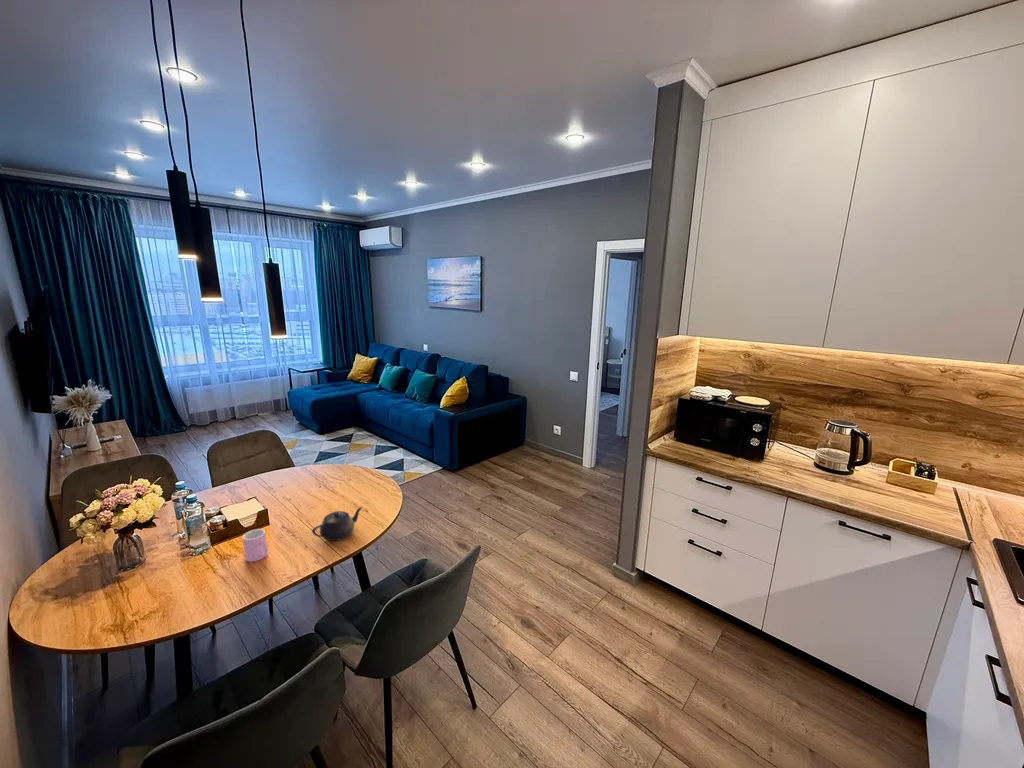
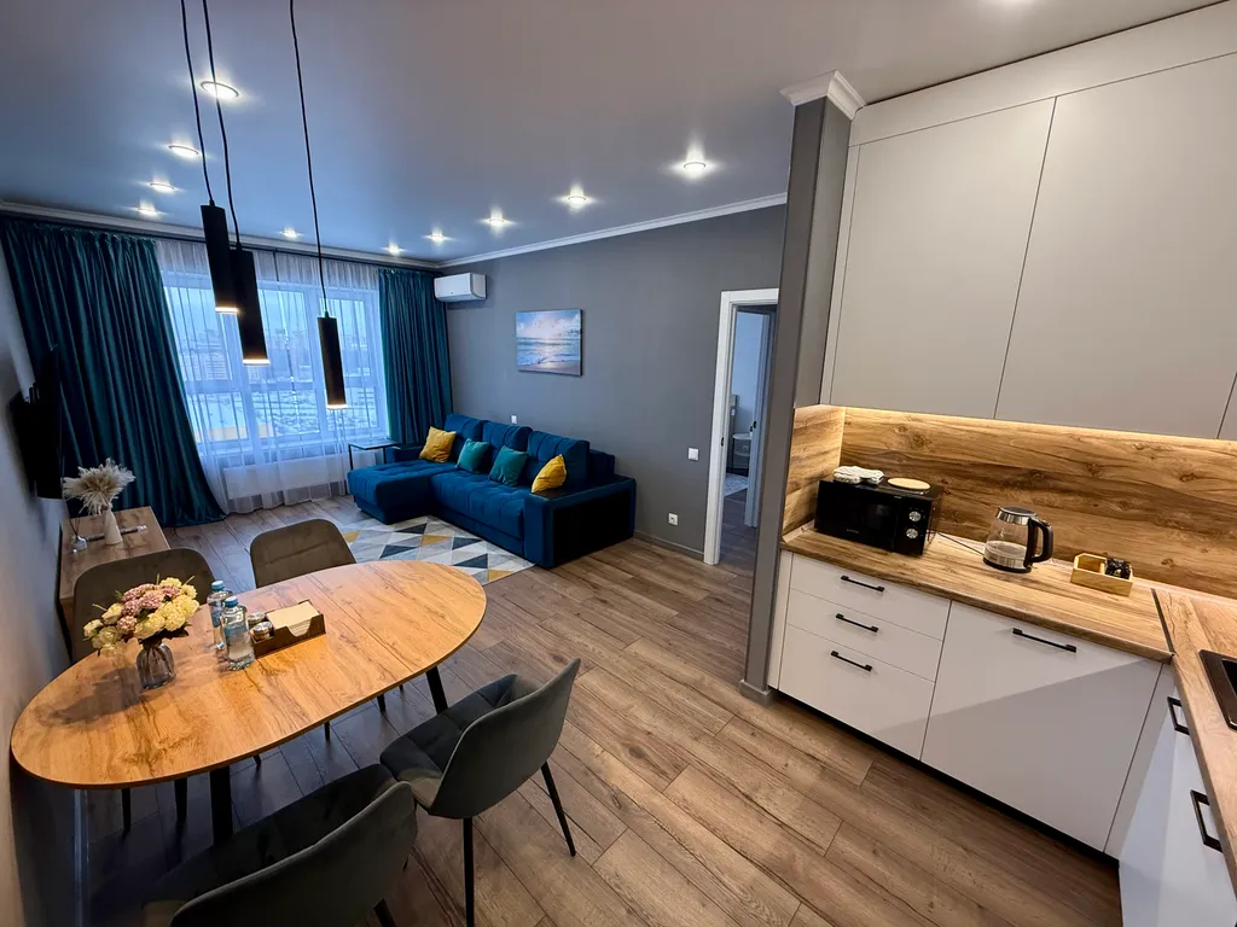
- cup (258, 546)
- teapot (338, 523)
